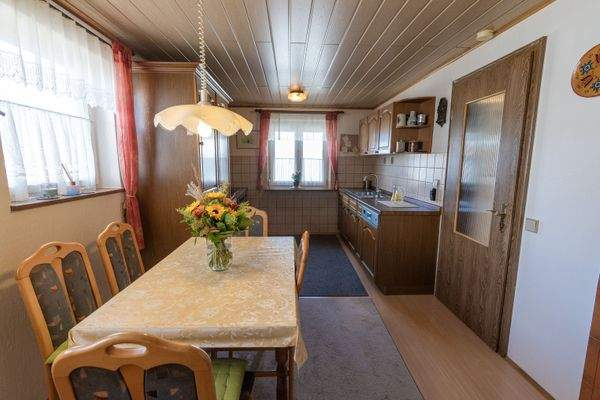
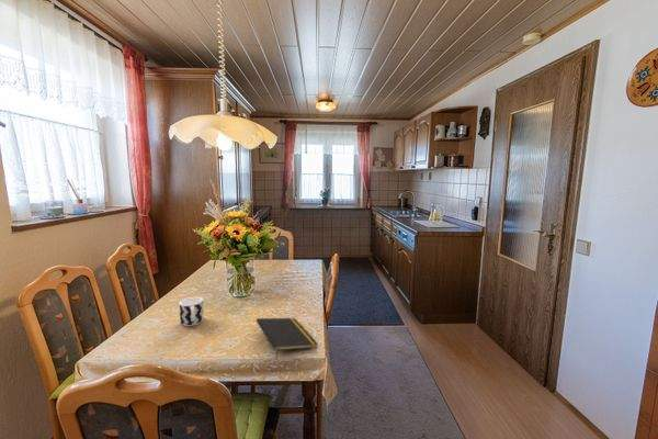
+ cup (192, 312)
+ notepad (285, 331)
